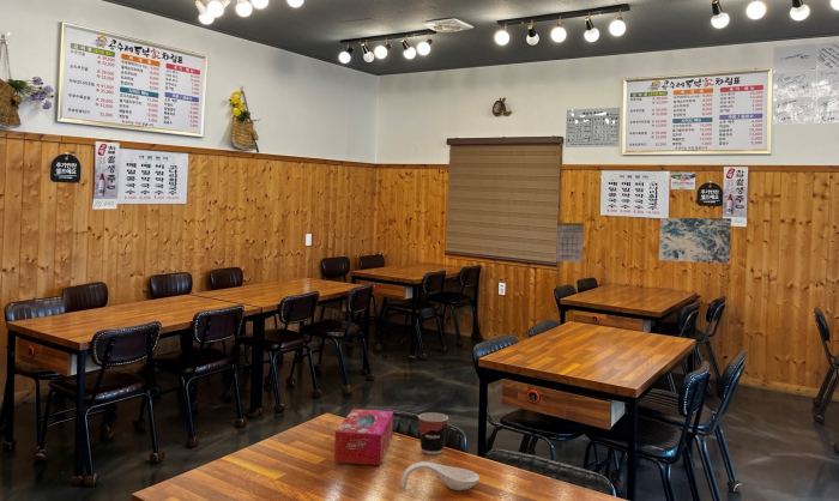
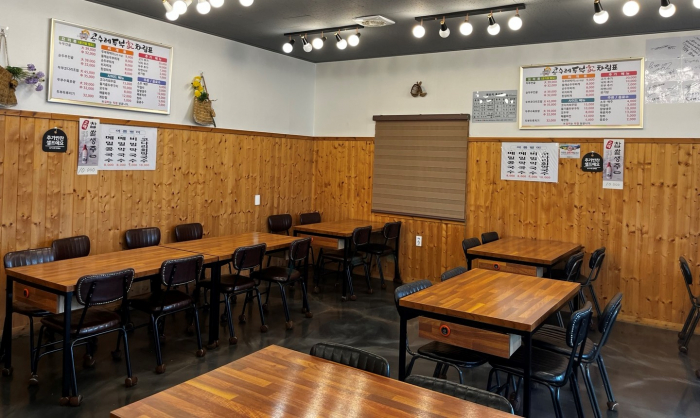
- cup (433, 433)
- calendar (569, 237)
- wall art (694, 240)
- tissue box (364, 435)
- spoon rest (440, 475)
